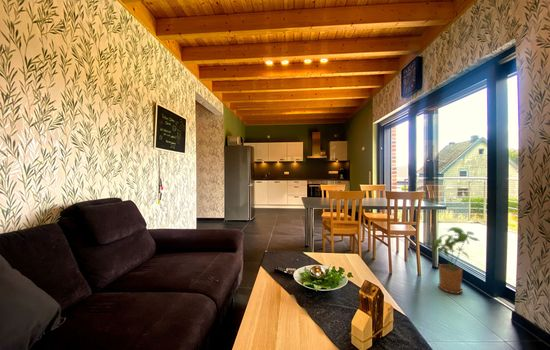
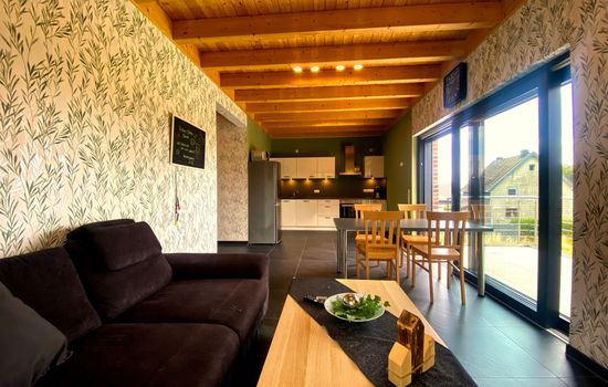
- house plant (448, 259)
